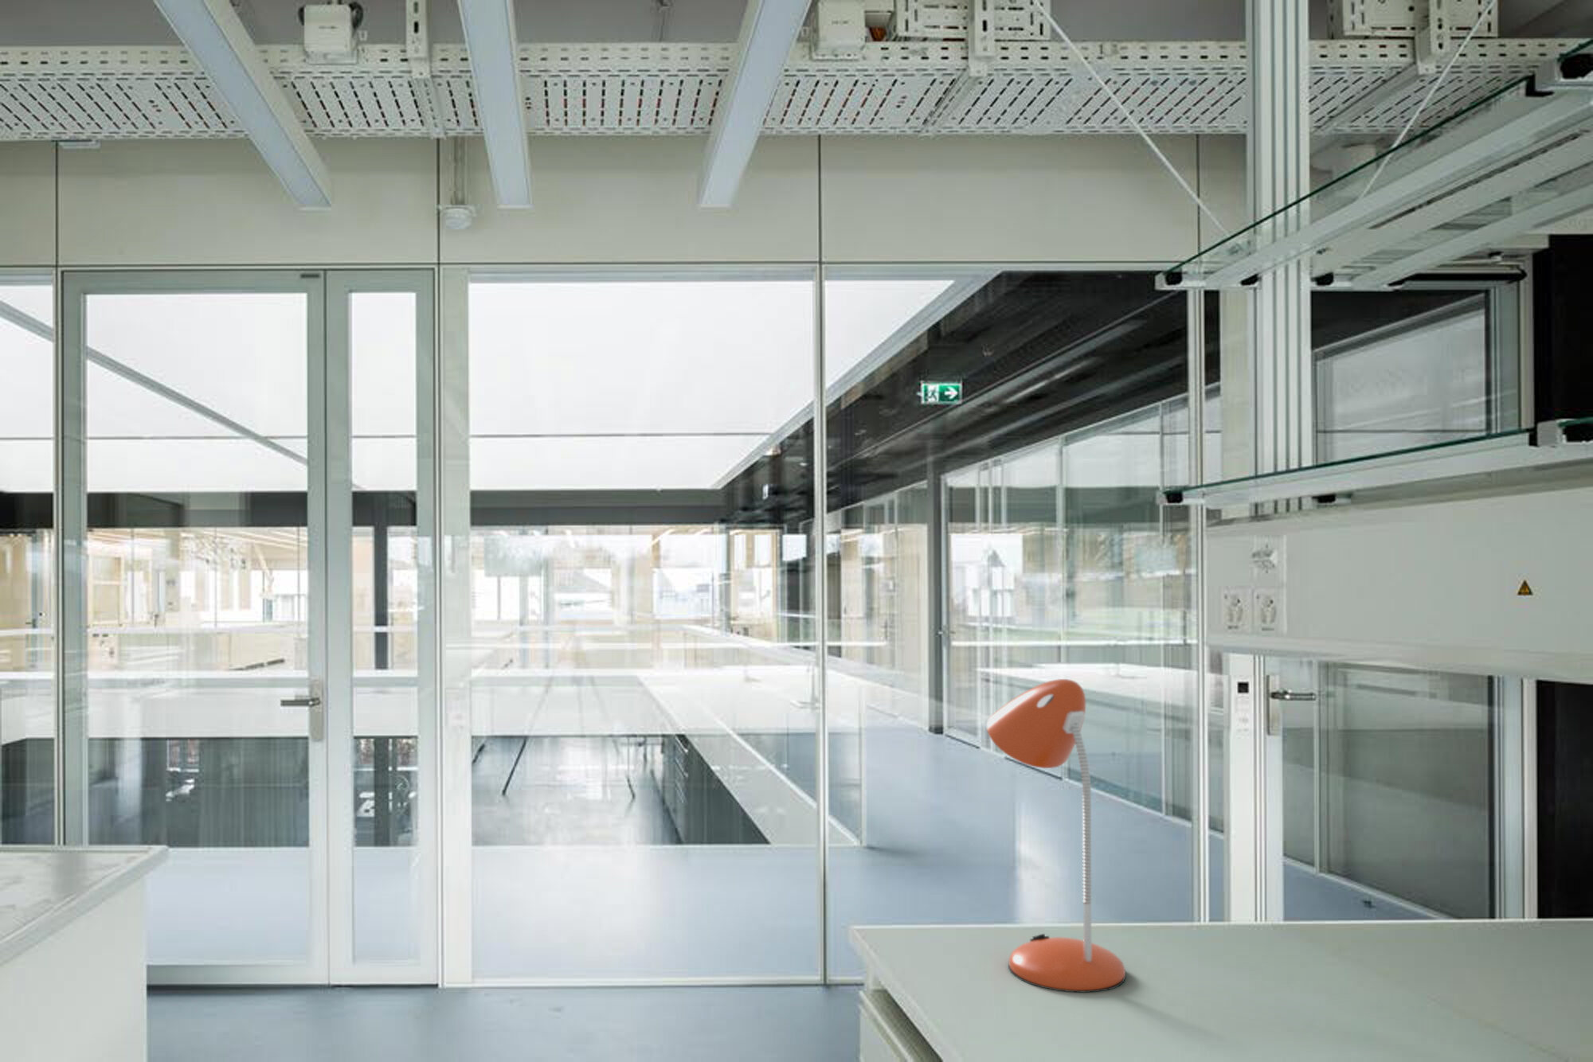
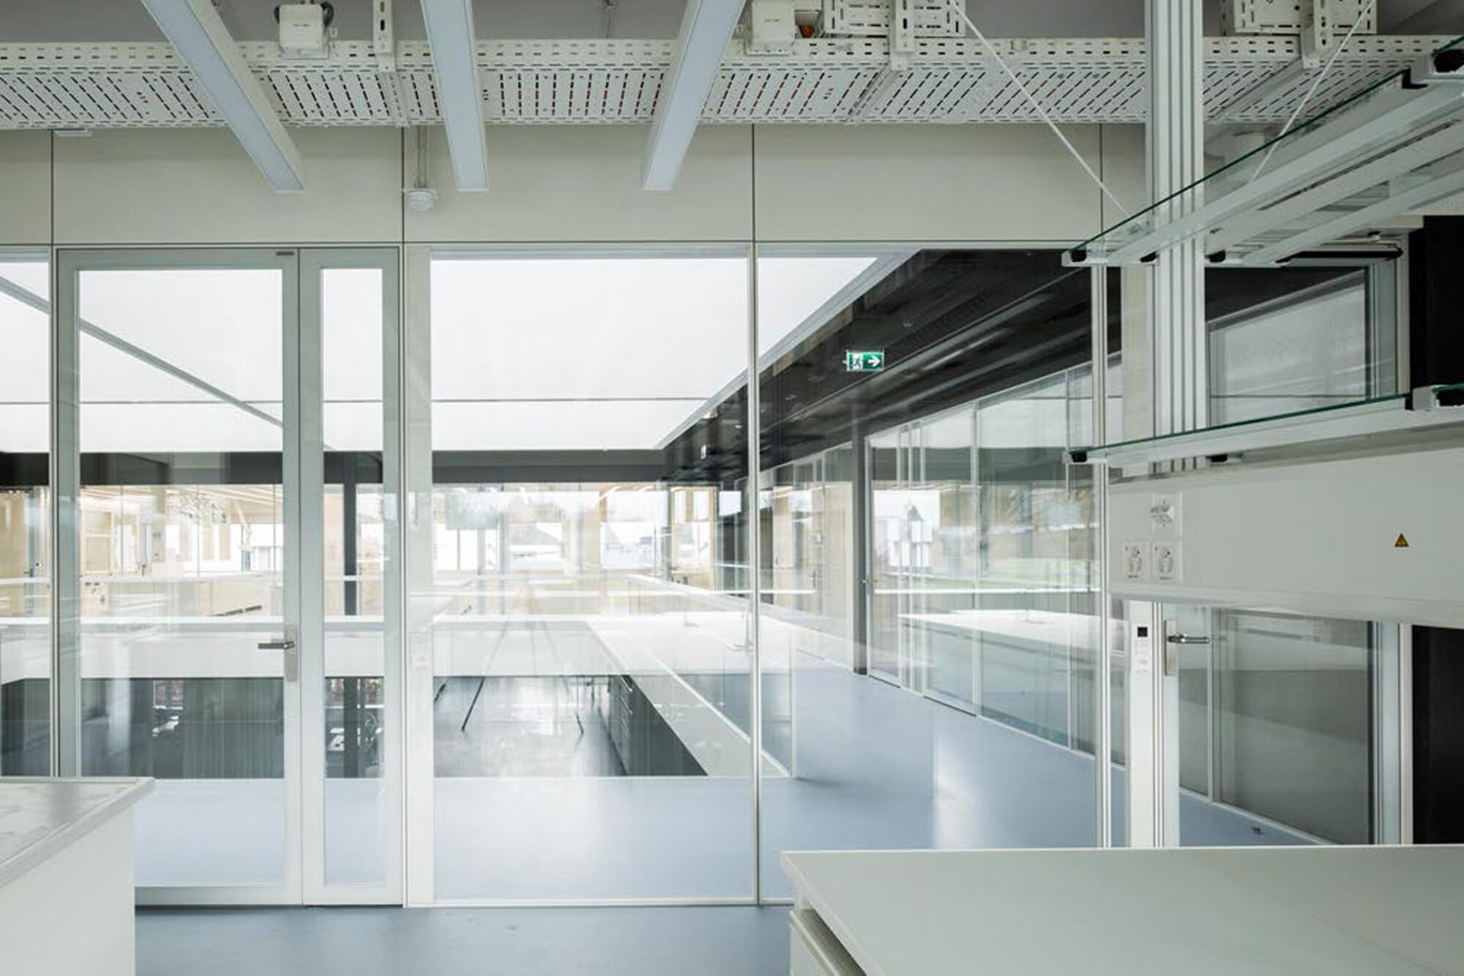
- desk lamp (1082, 819)
